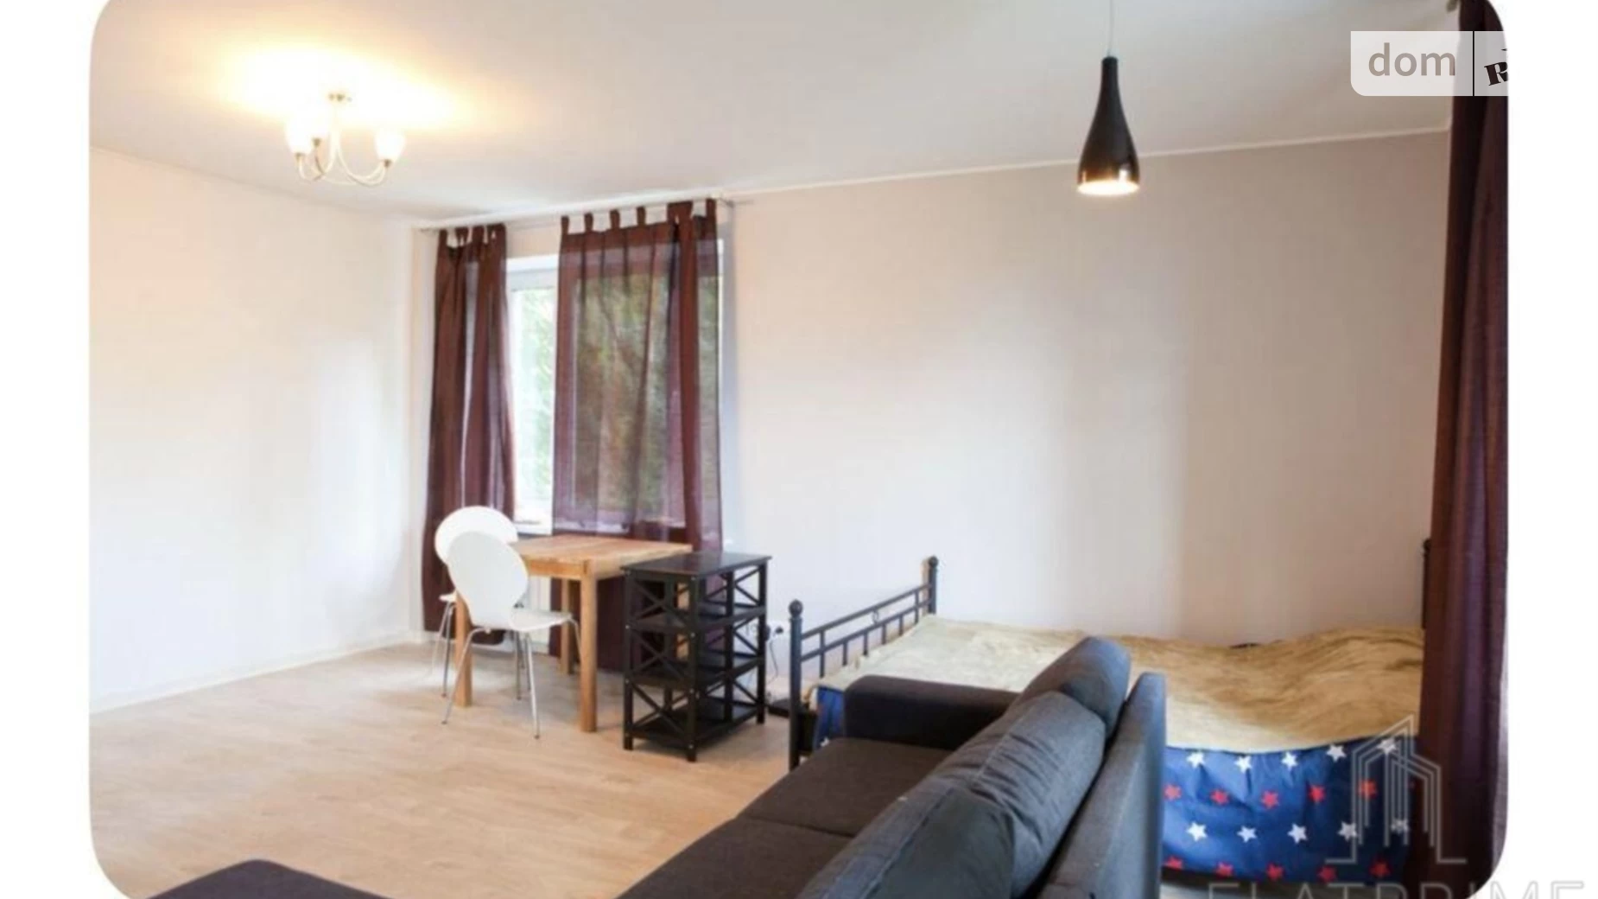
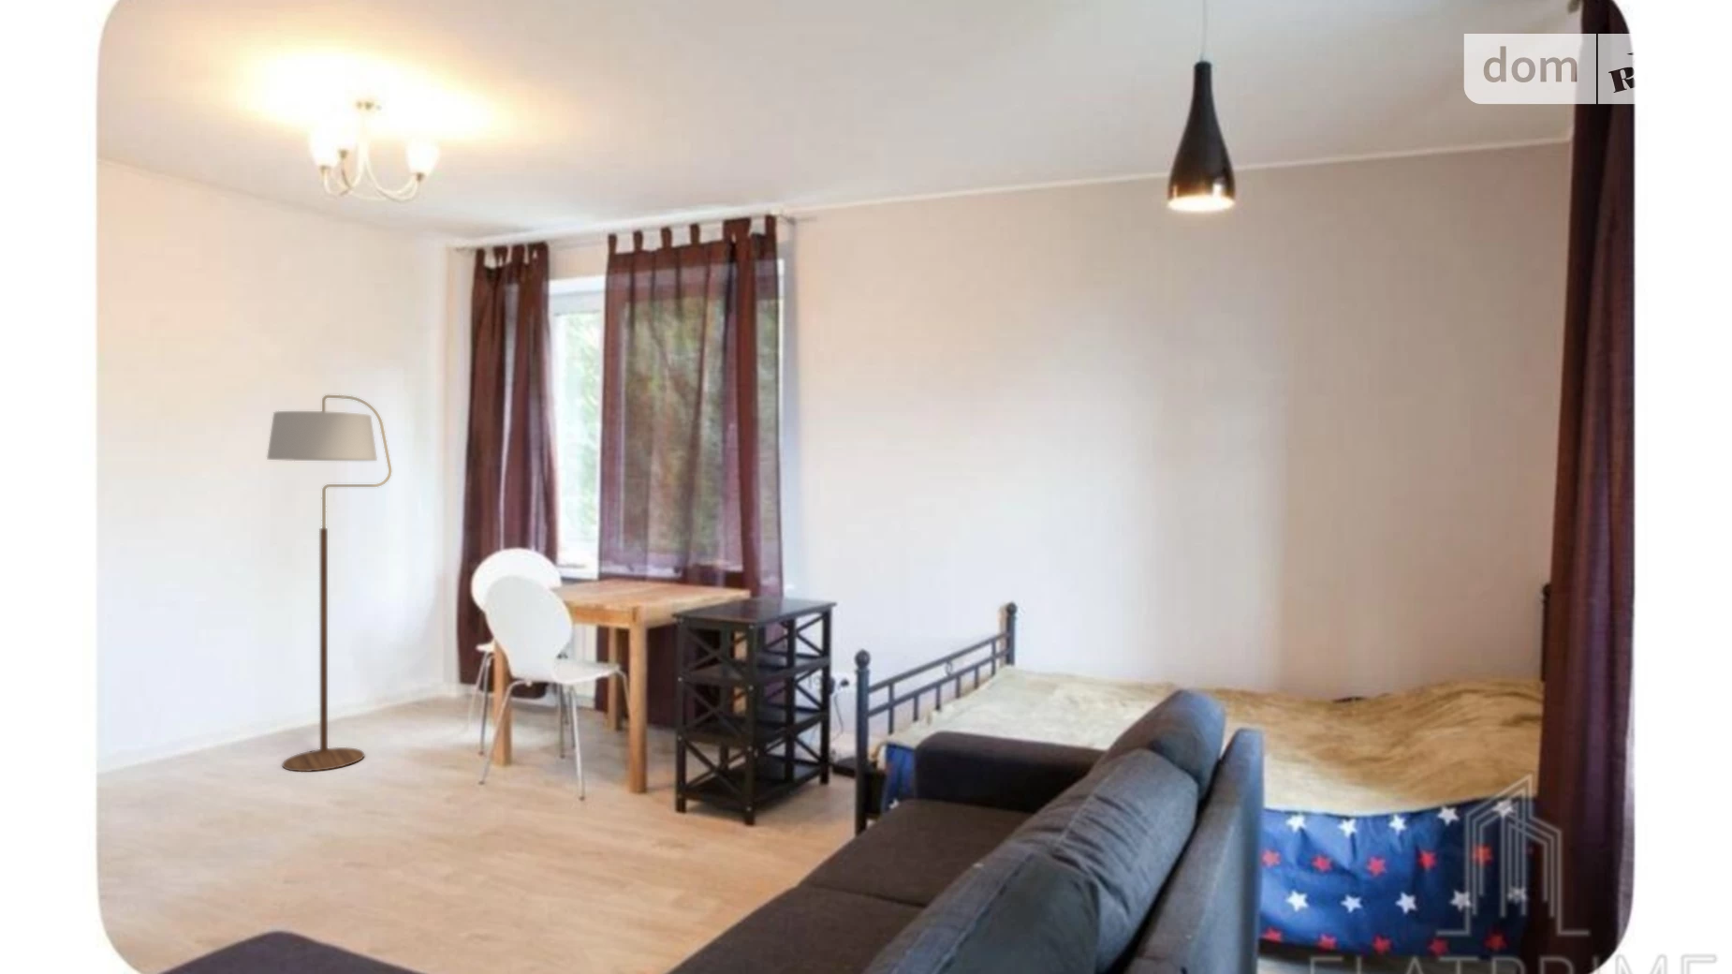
+ floor lamp (327, 577)
